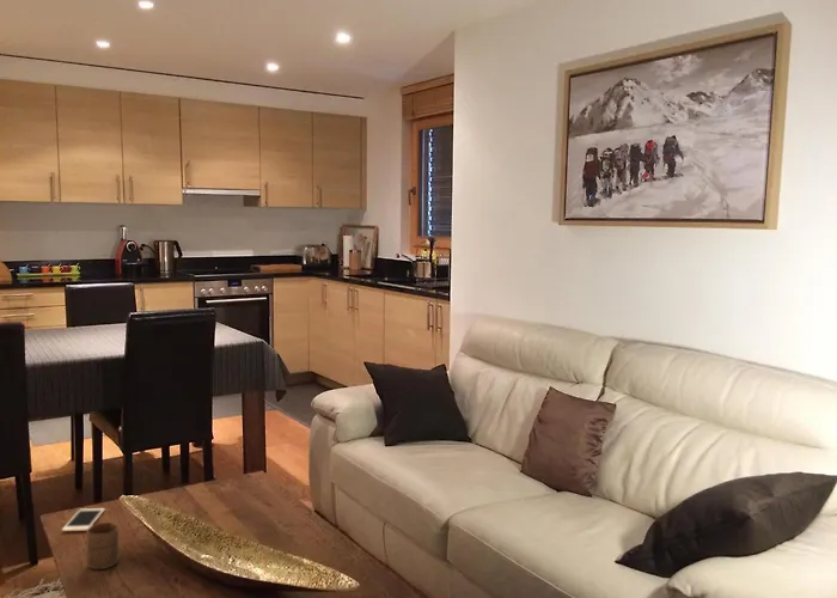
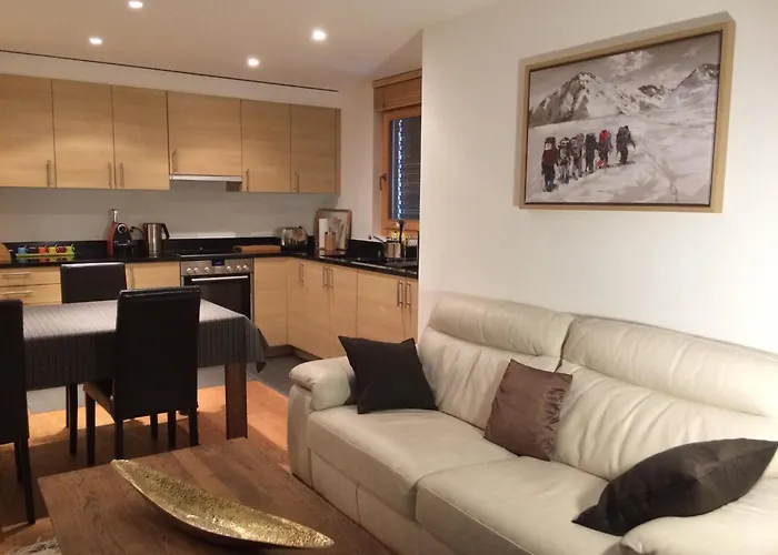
- cell phone (84, 519)
- cup (103, 544)
